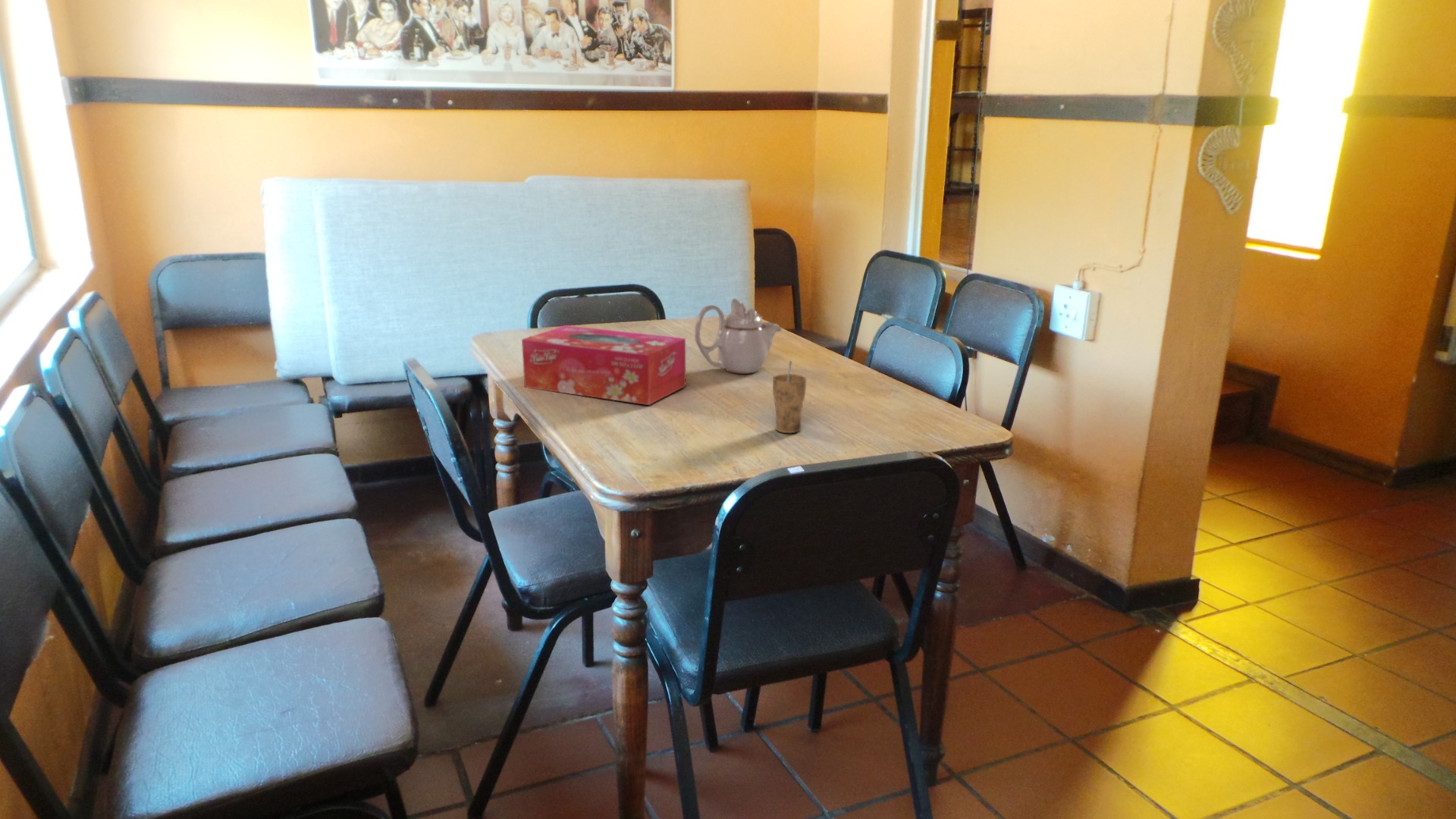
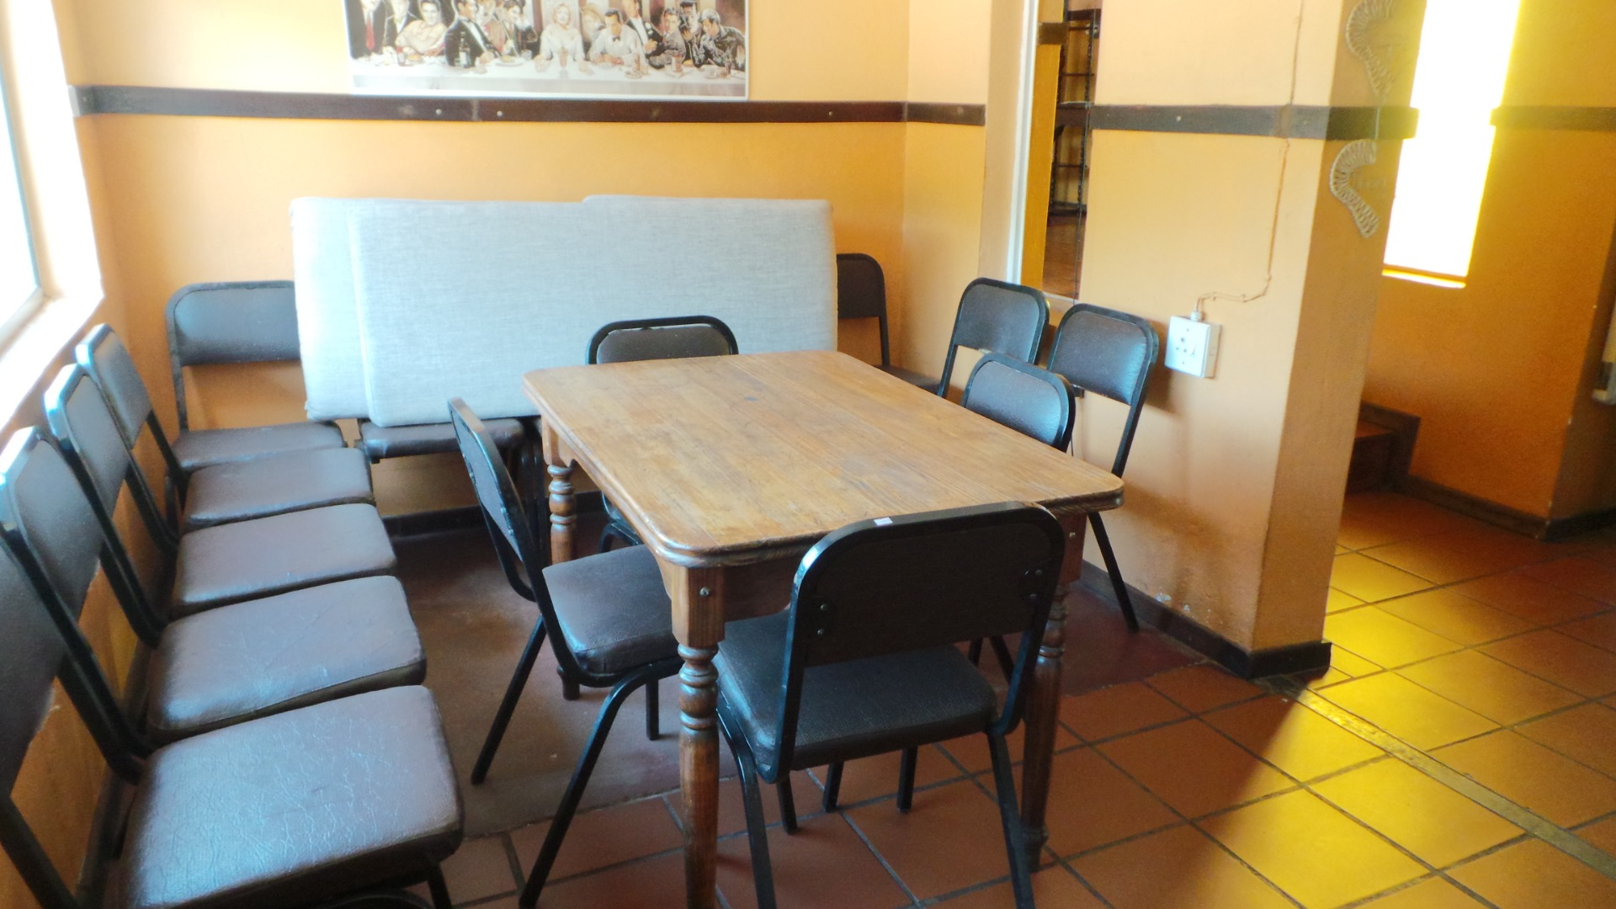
- teapot (738, 335)
- cup (789, 397)
- tissue box (604, 362)
